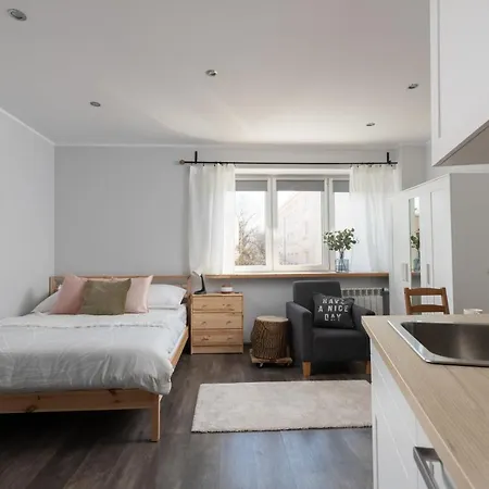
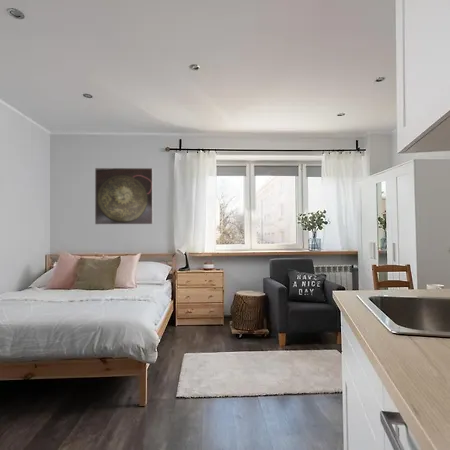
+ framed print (124, 196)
